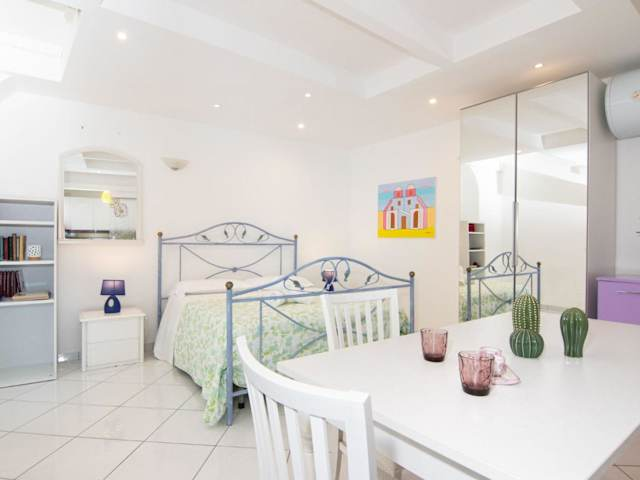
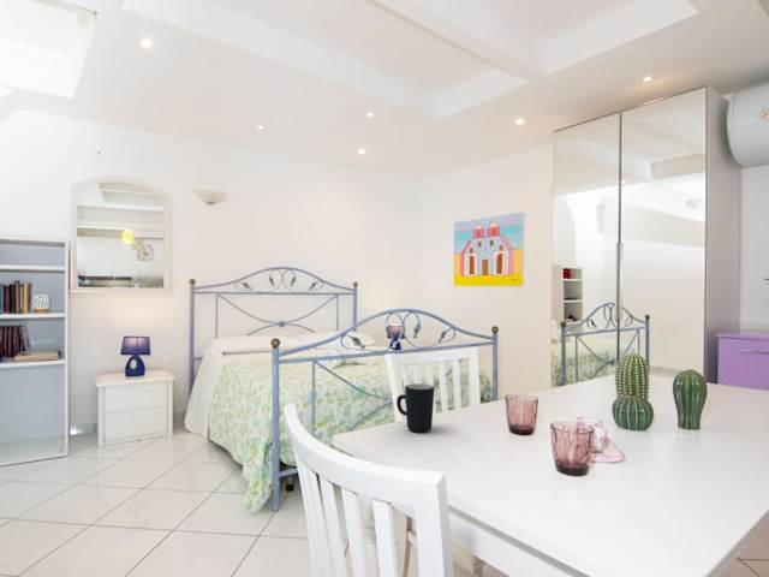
+ mug (413, 406)
